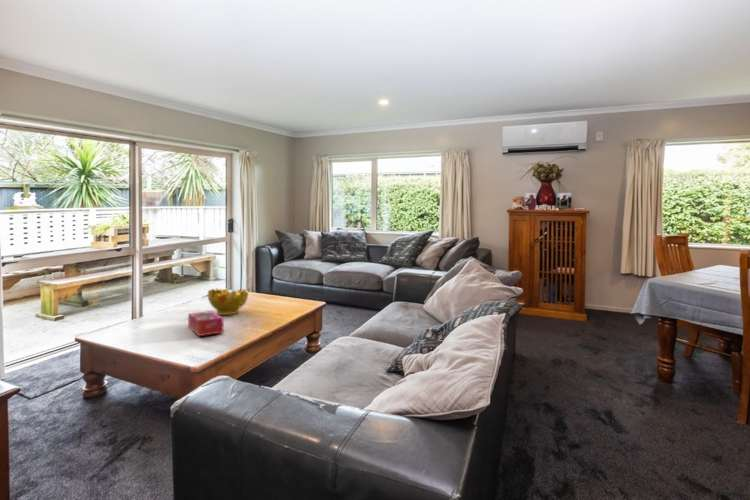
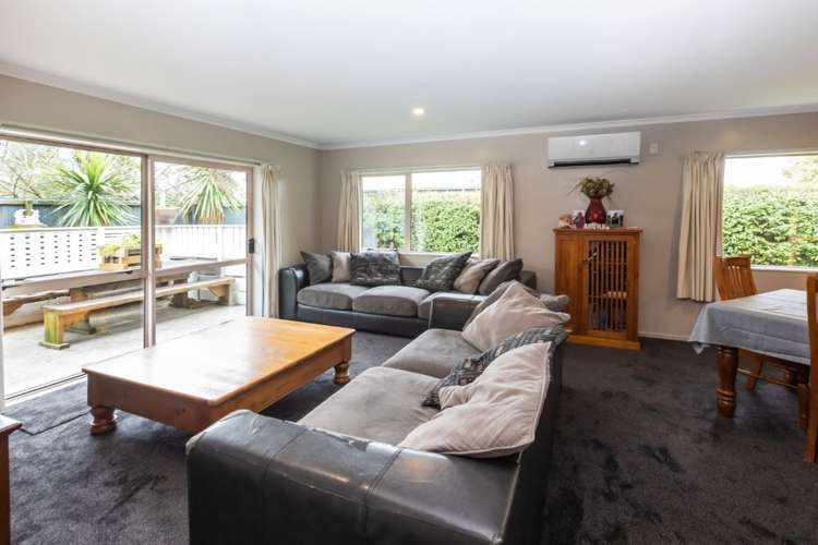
- decorative bowl (228, 301)
- tissue box (205, 322)
